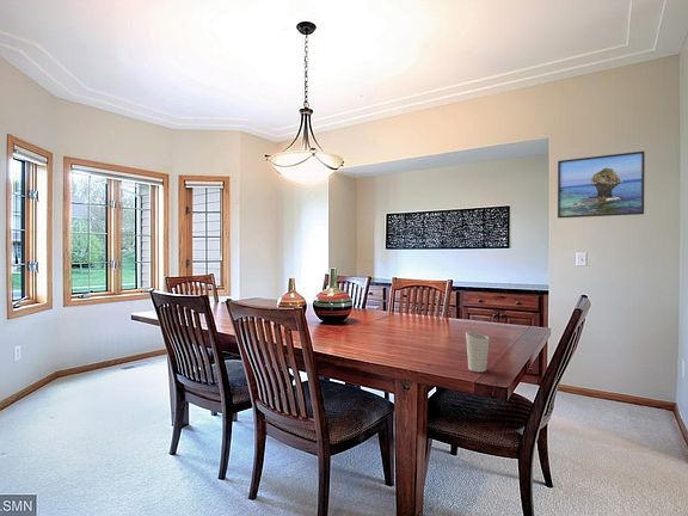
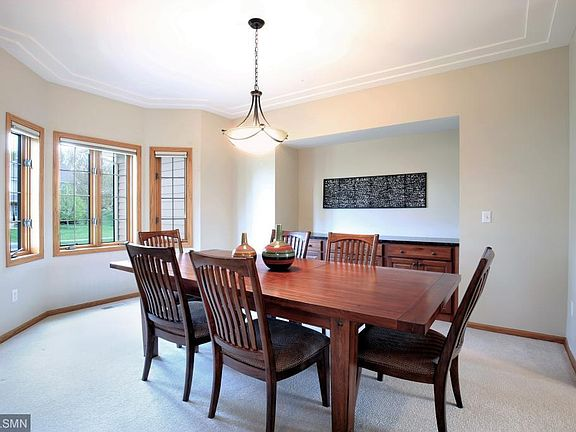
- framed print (598, 185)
- cup (477, 351)
